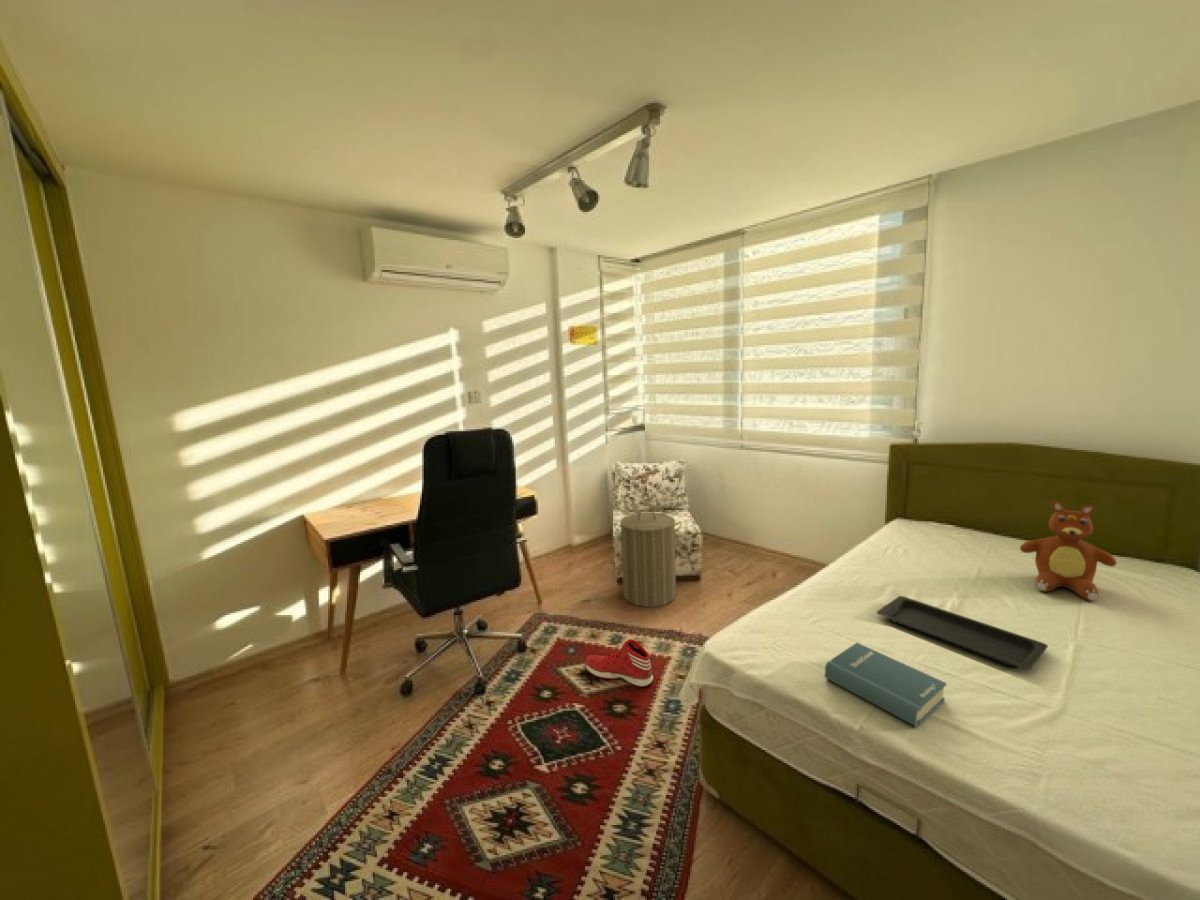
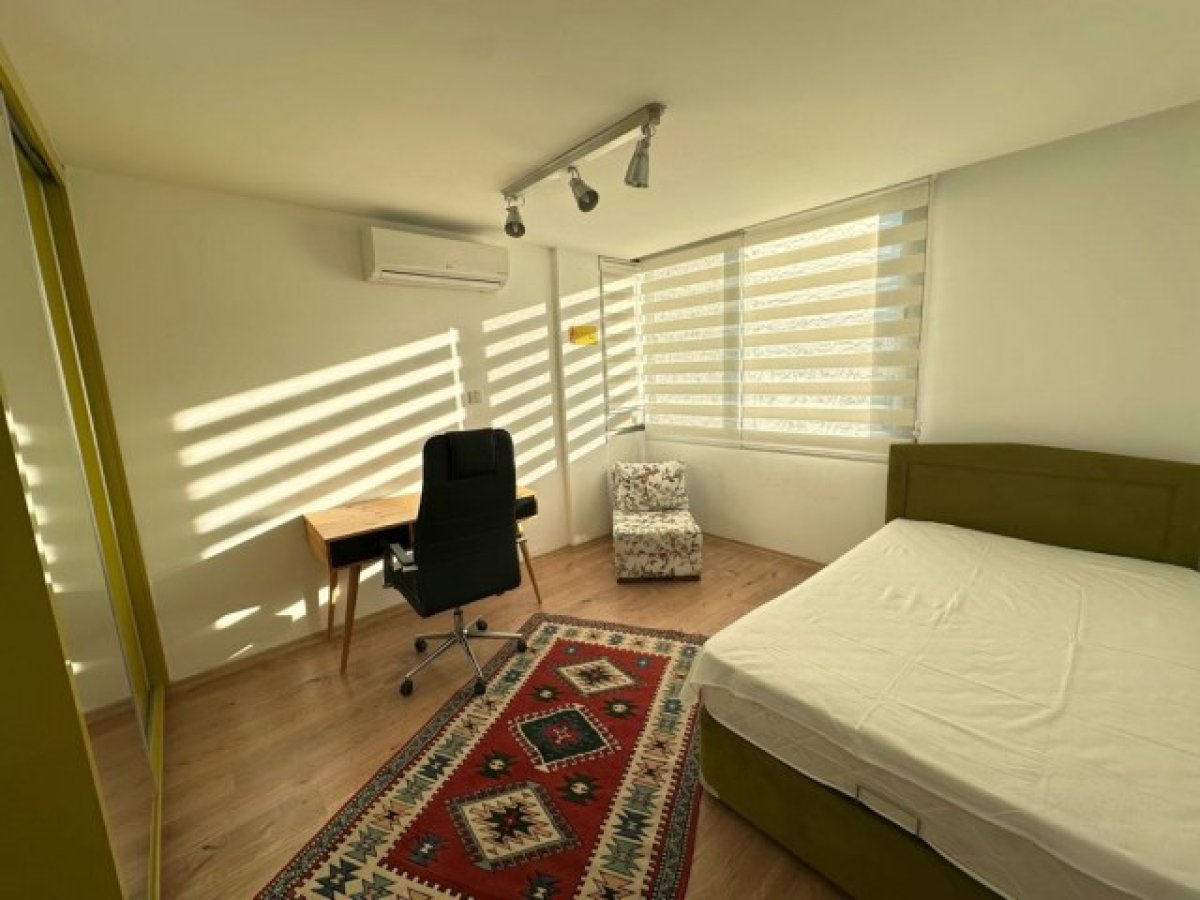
- hardback book (882, 681)
- laundry hamper (648, 552)
- serving tray (955, 630)
- teddy bear (1068, 547)
- sneaker (617, 656)
